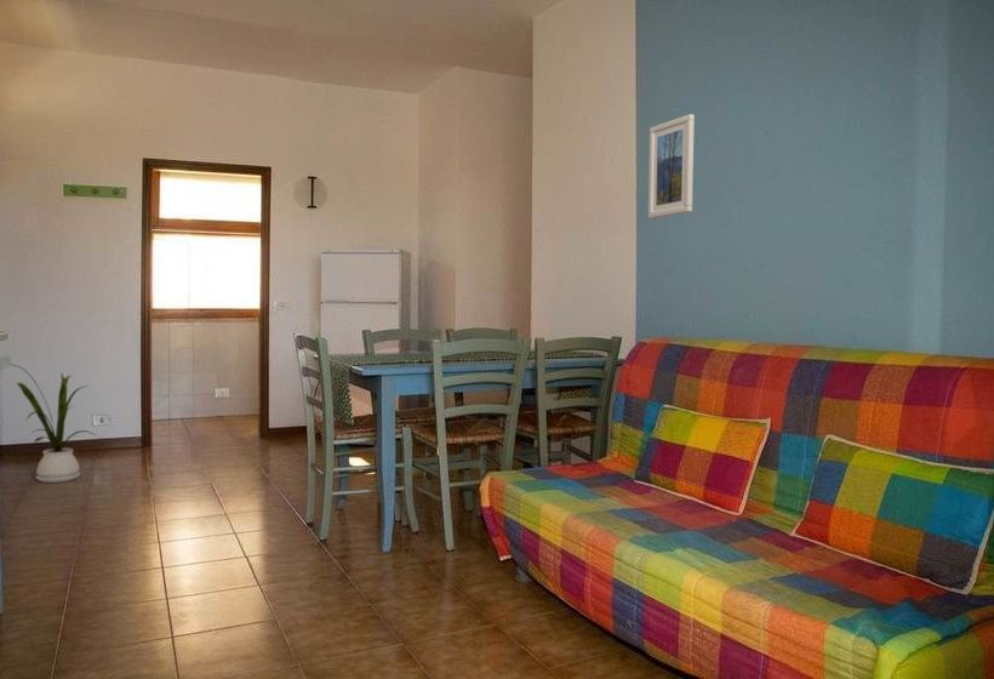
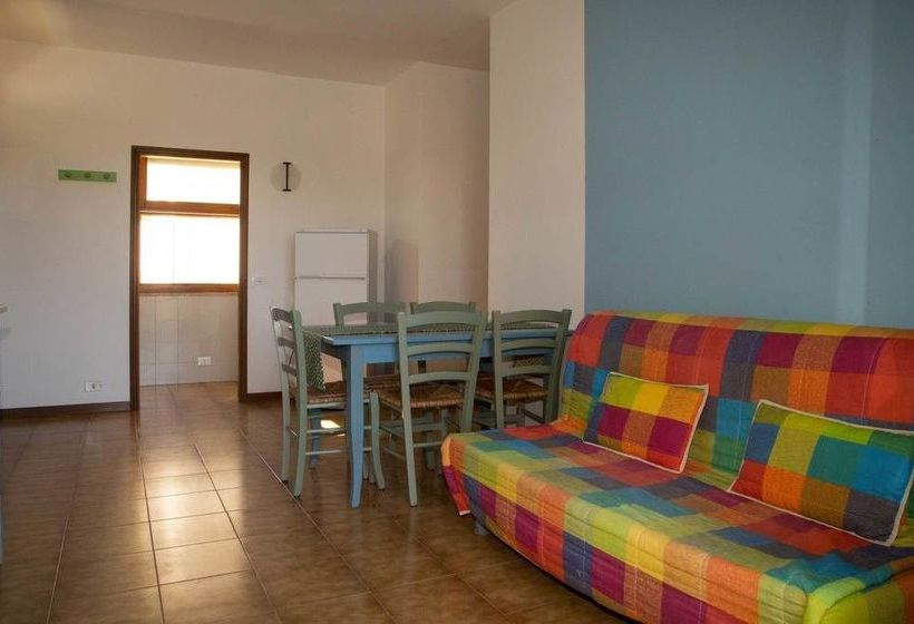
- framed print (669, 167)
- house plant (51, 418)
